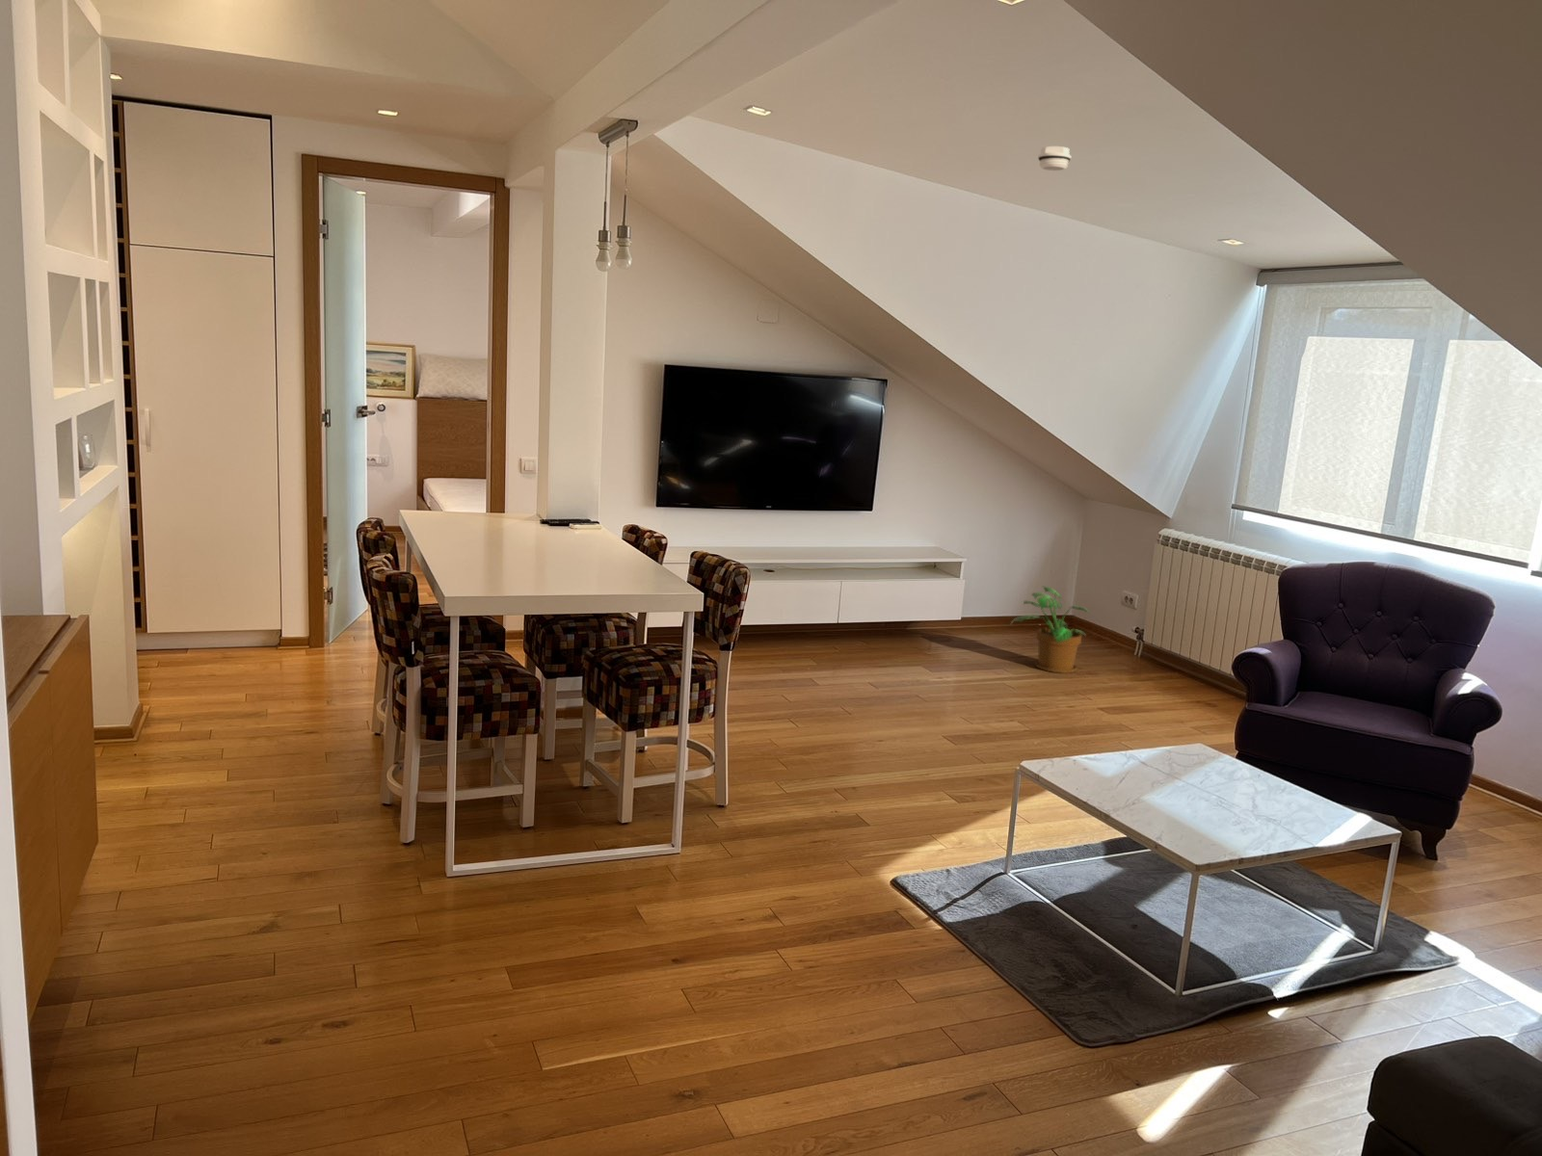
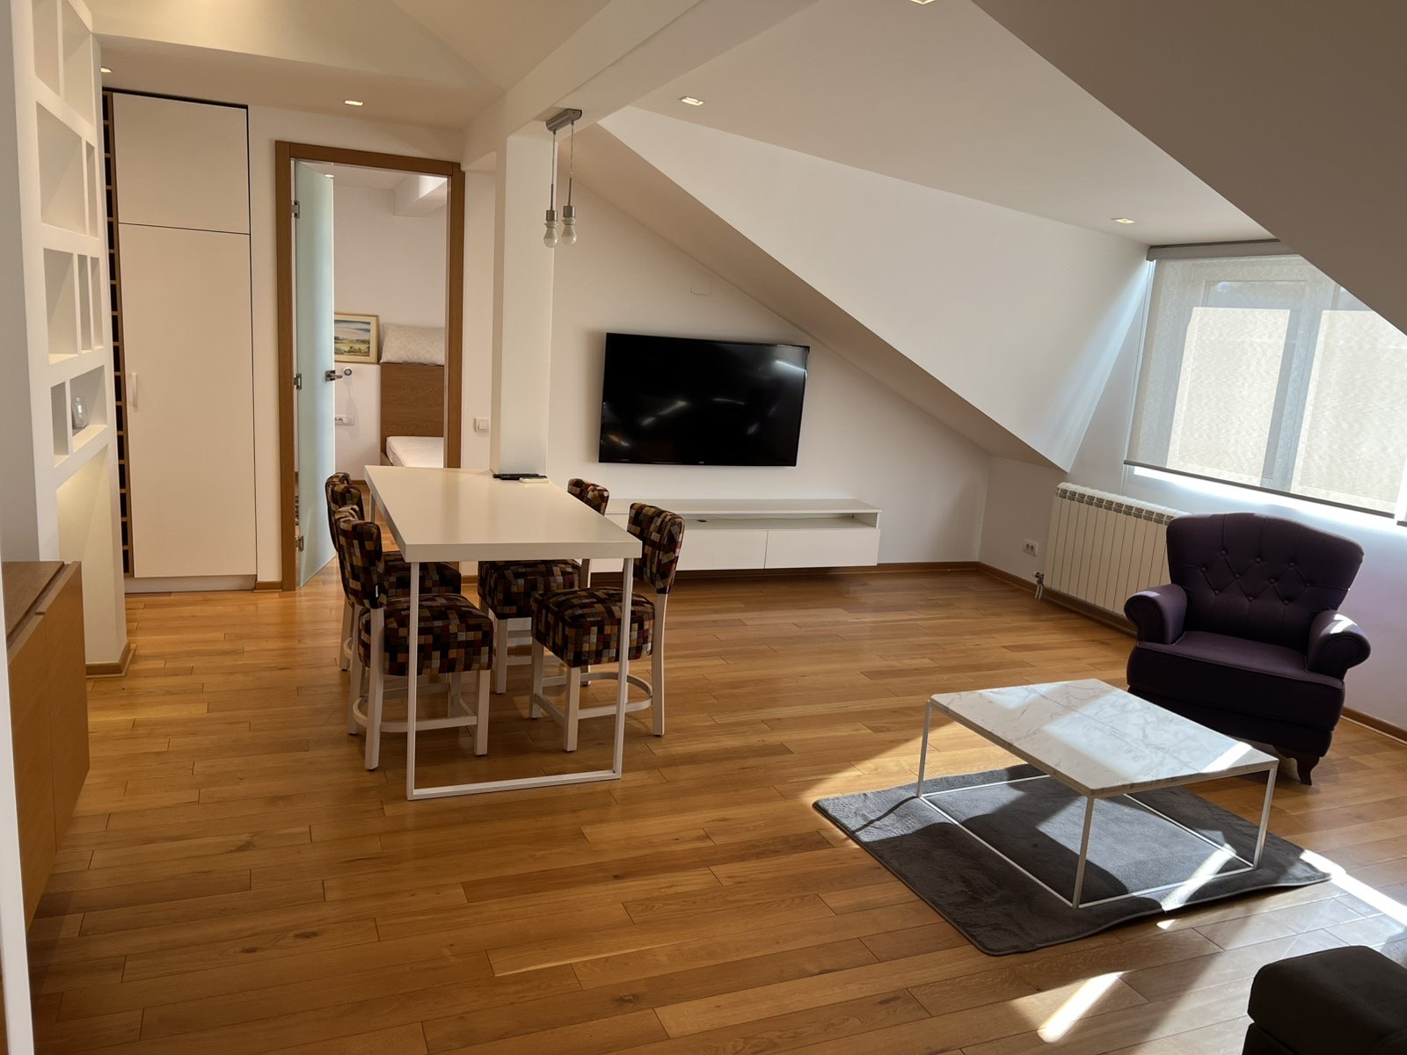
- smoke detector (1054, 158)
- potted plant (1047, 628)
